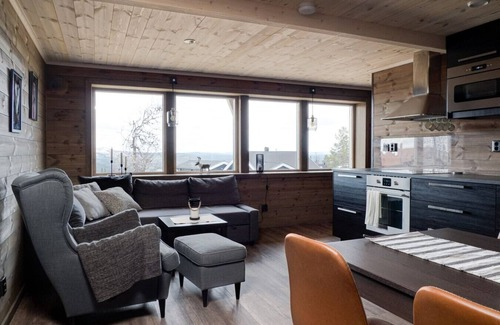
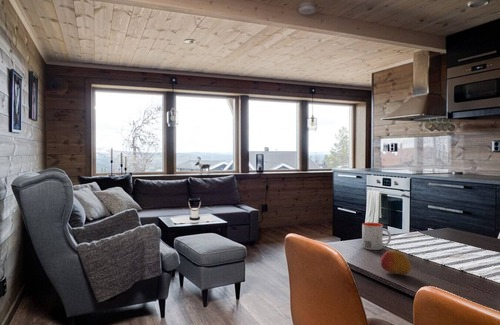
+ mug (376, 236)
+ fruit (395, 261)
